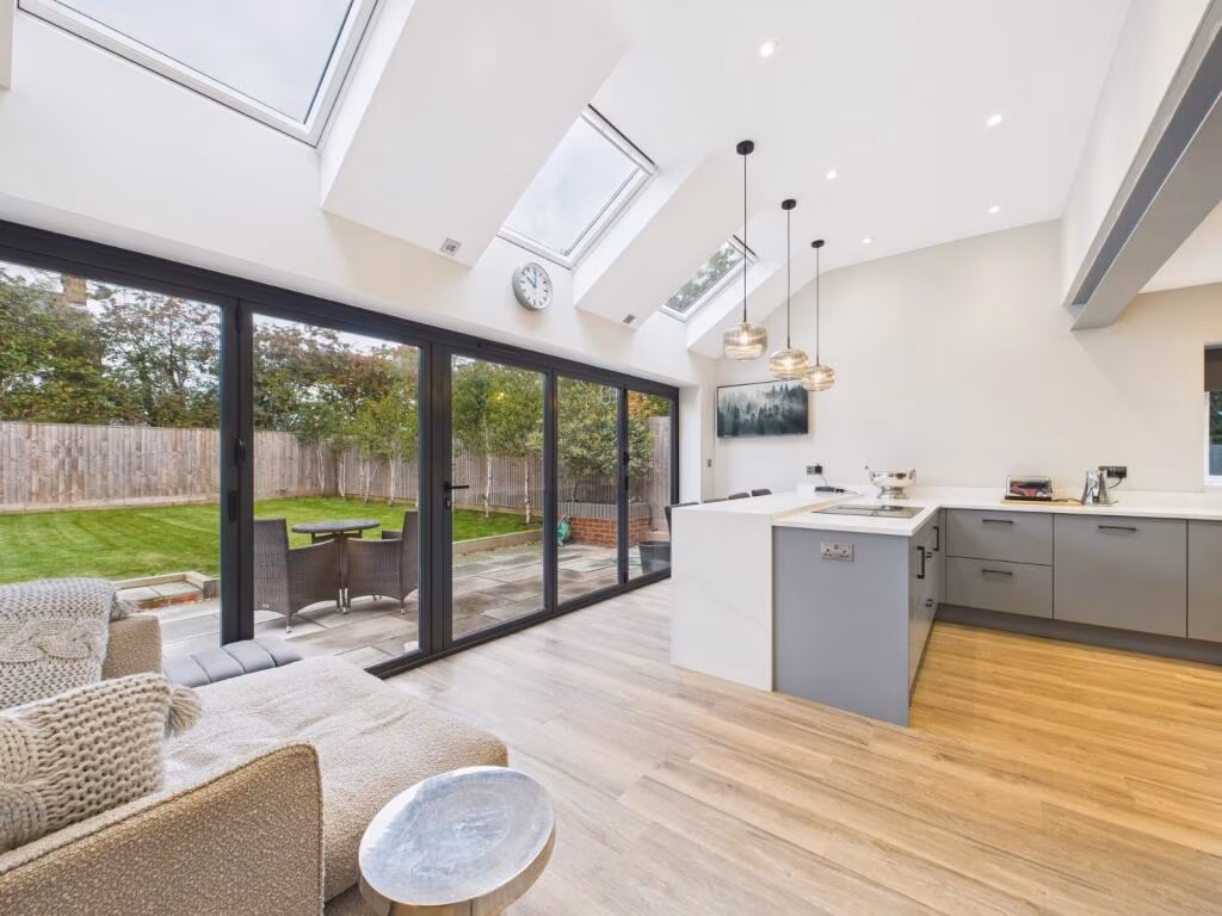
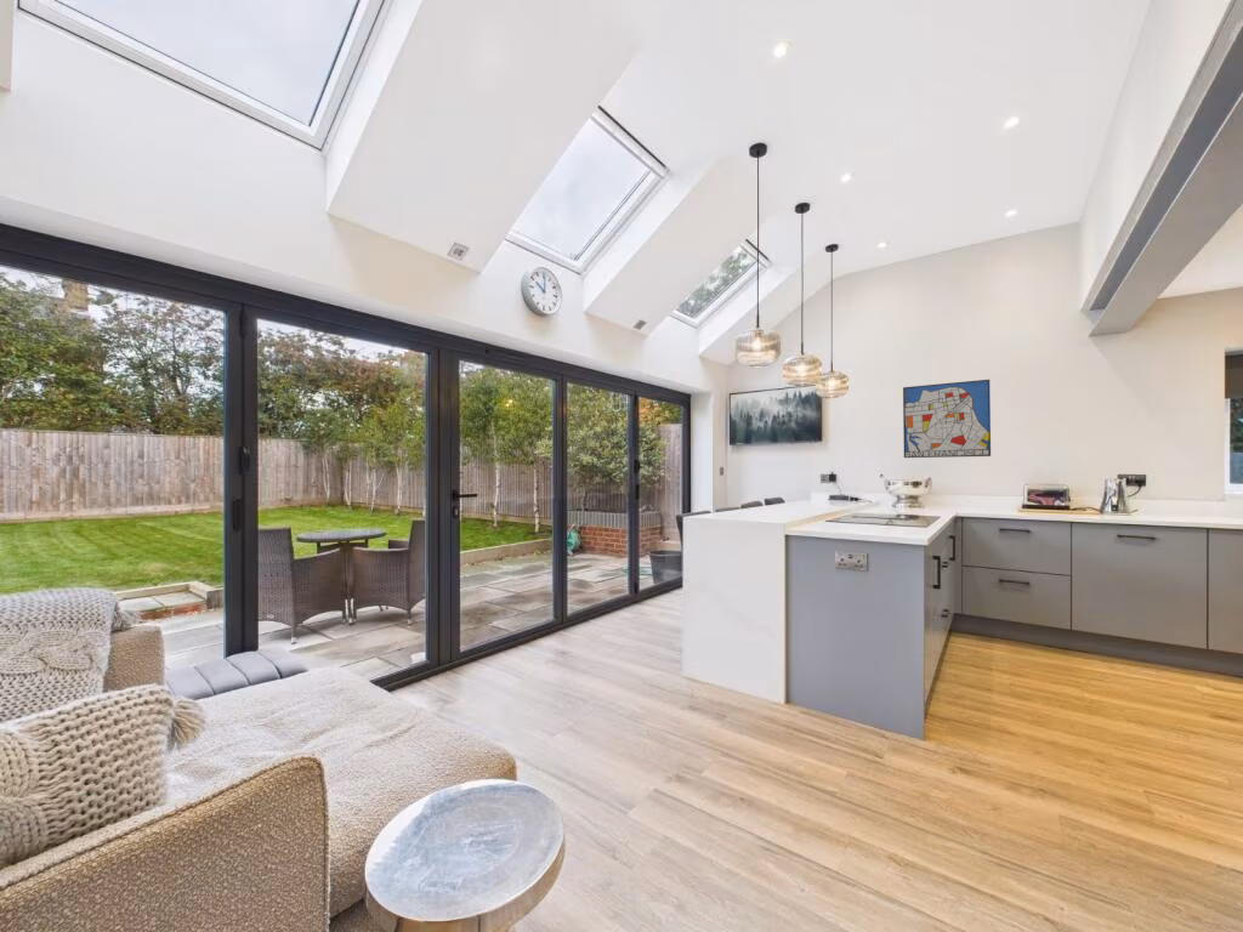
+ wall art (944, 420)
